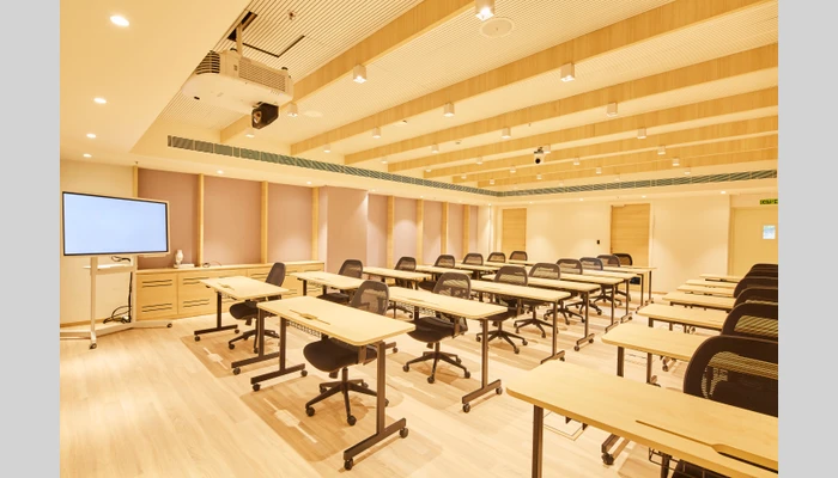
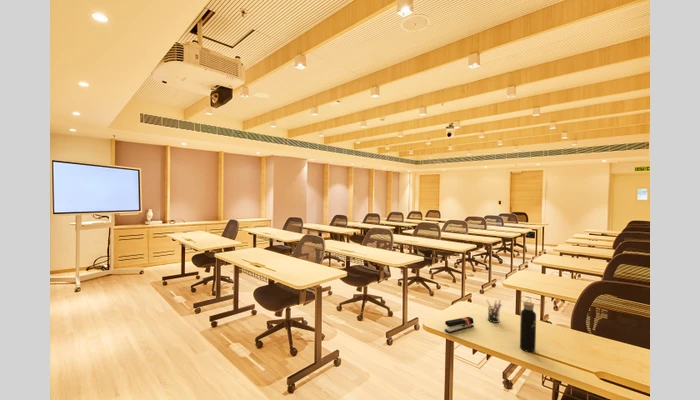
+ water bottle (528, 323)
+ pen holder (494, 309)
+ stapler (459, 323)
